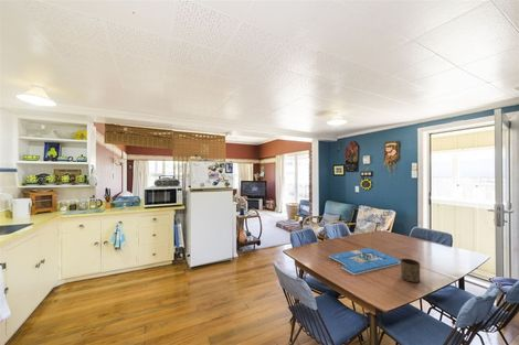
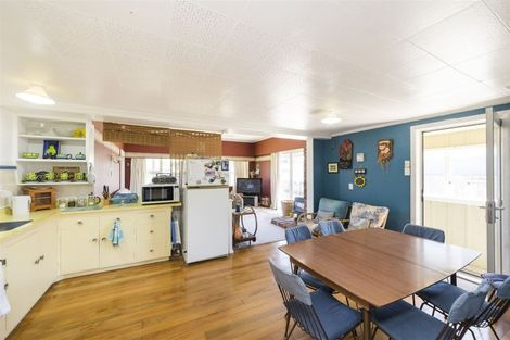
- board game (362, 257)
- cup (410, 270)
